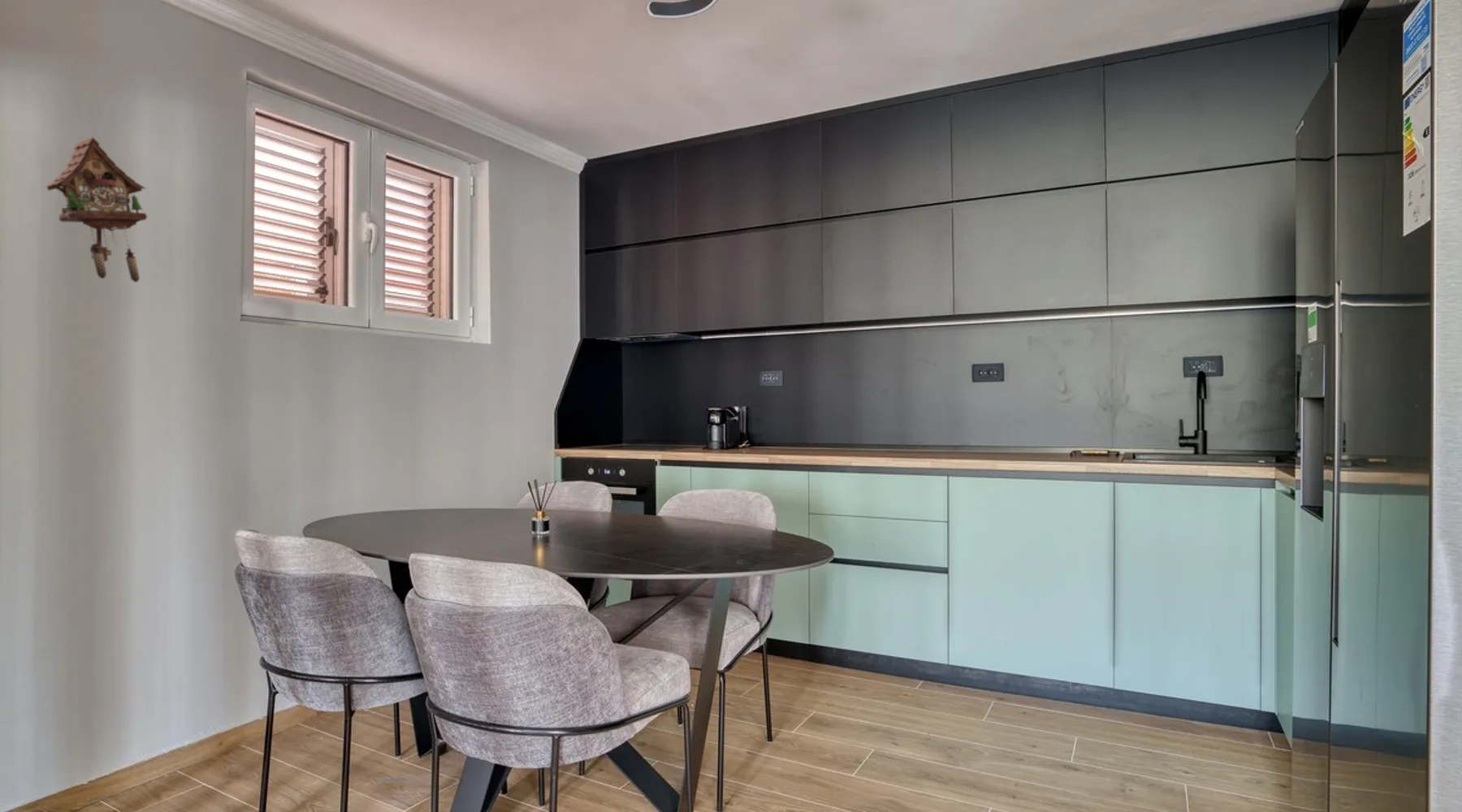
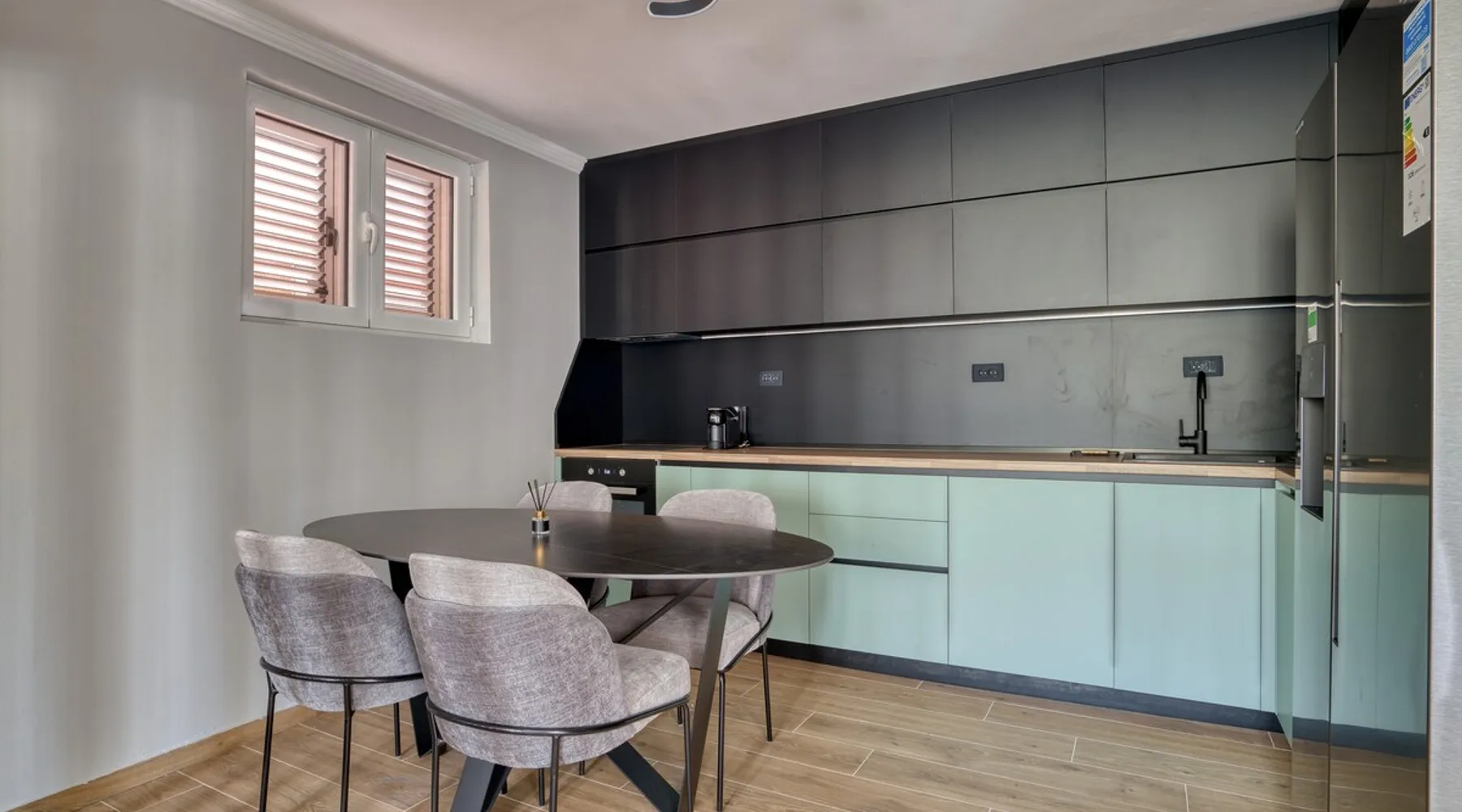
- cuckoo clock (97, 209)
